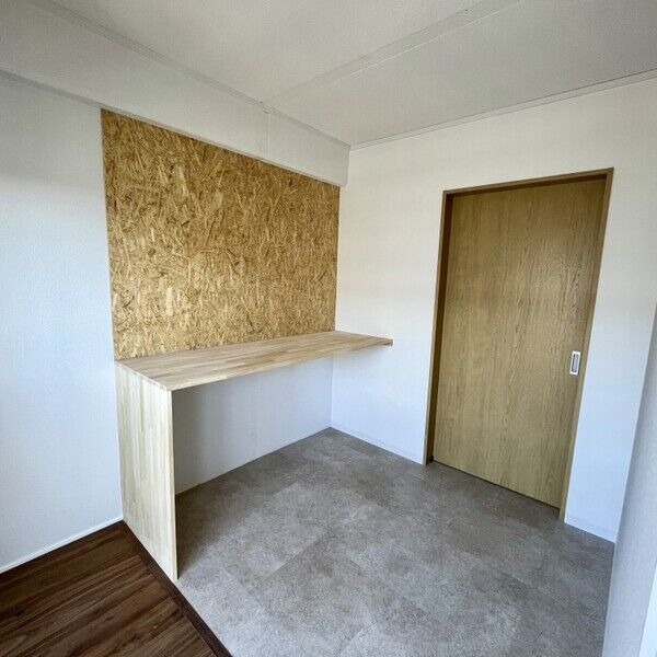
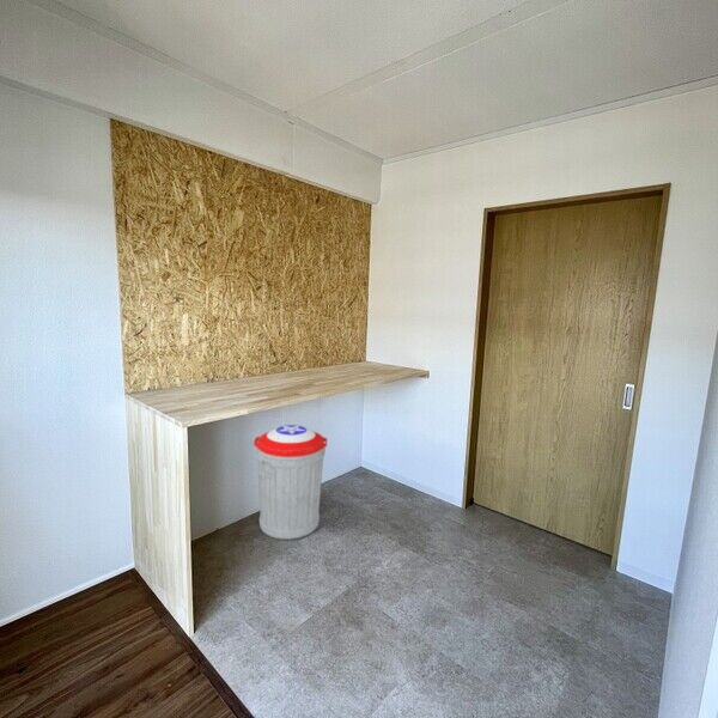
+ trash can (290, 476)
